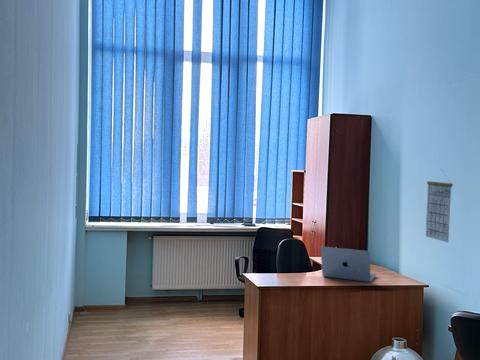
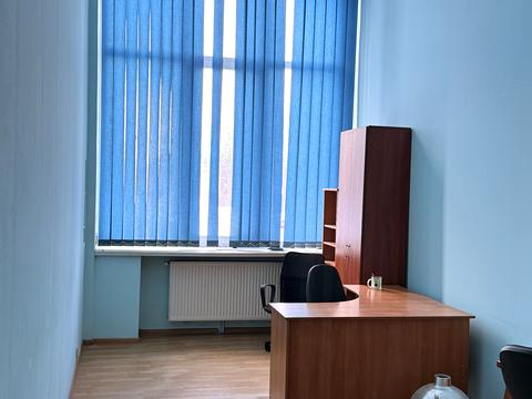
- laptop (349, 261)
- calendar (438, 204)
